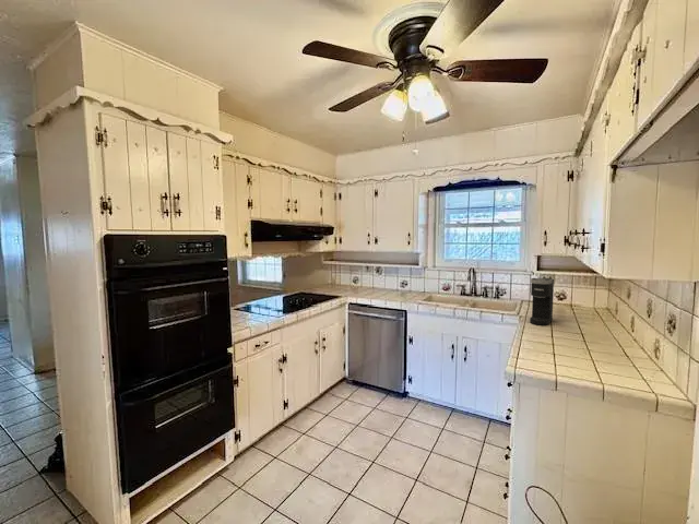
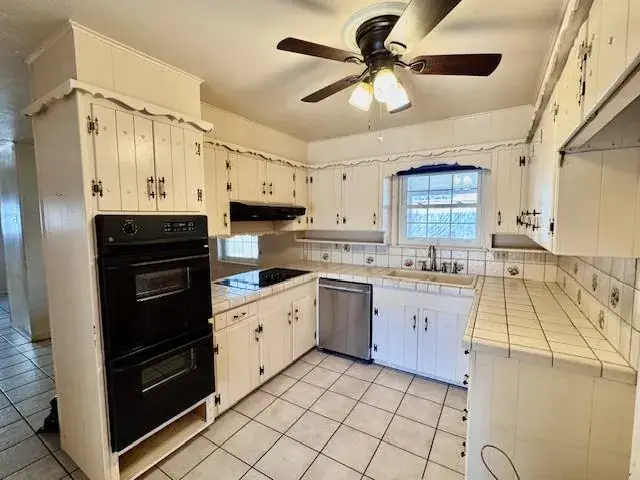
- coffee maker (542, 299)
